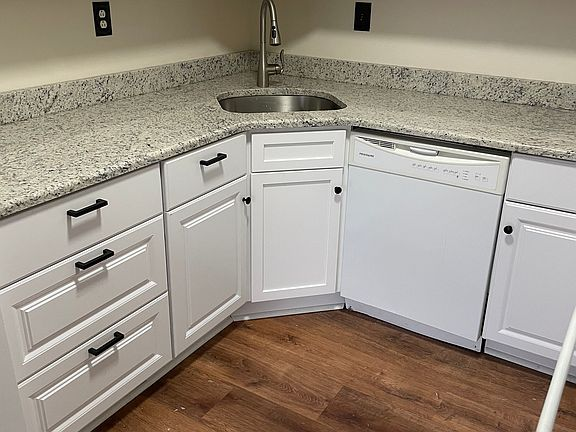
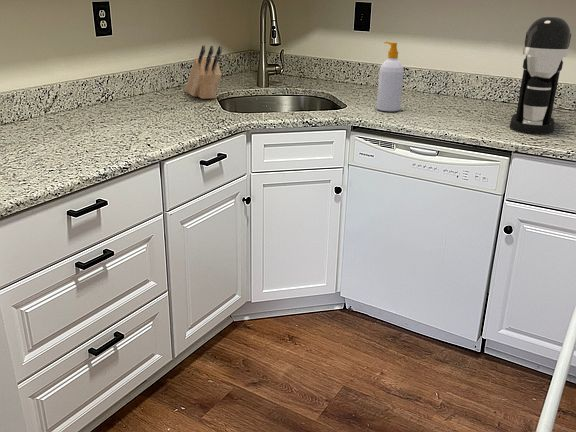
+ knife block (203, 70)
+ soap bottle (390, 76)
+ coffee maker (541, 72)
